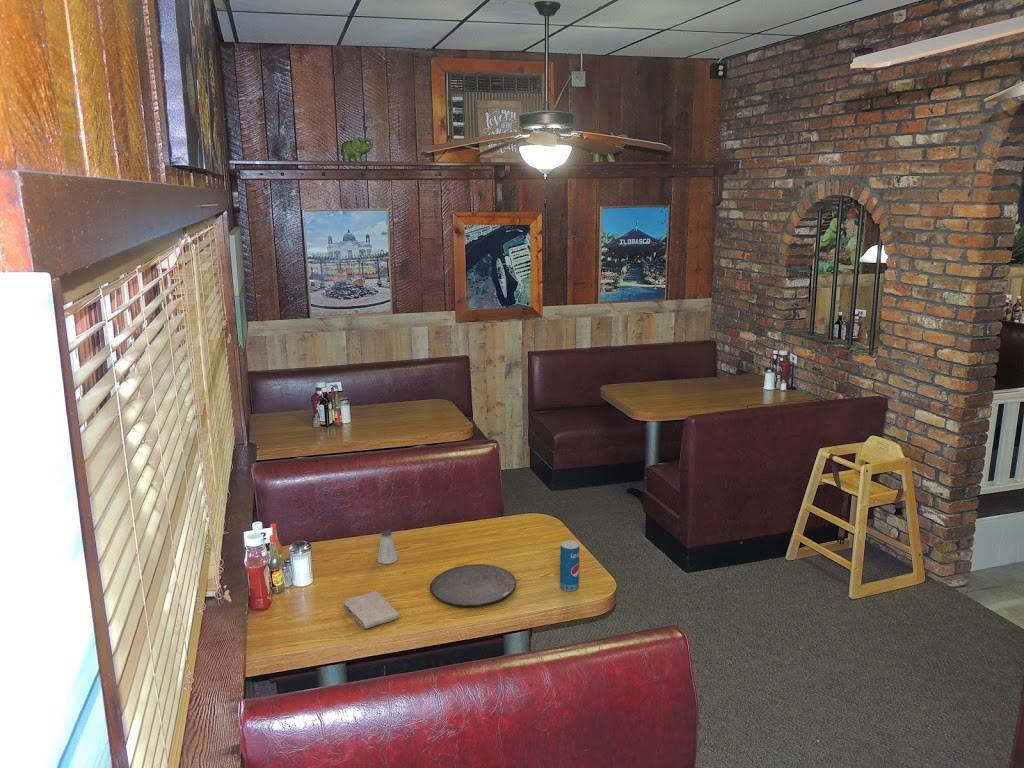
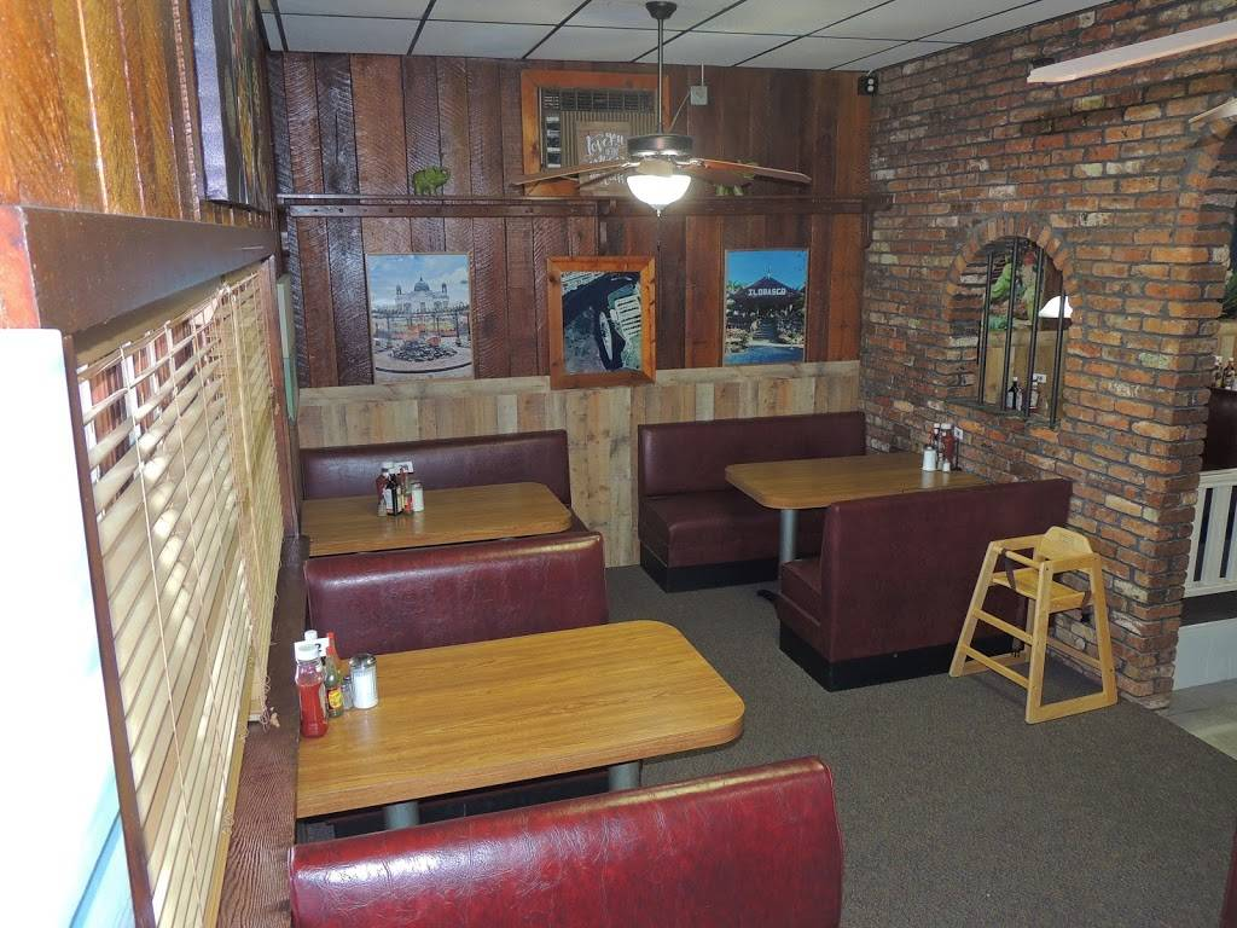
- beverage can (569, 565)
- washcloth (370, 608)
- saltshaker (386, 546)
- plate (473, 584)
